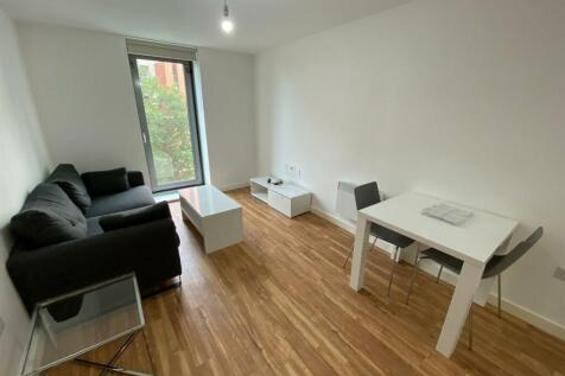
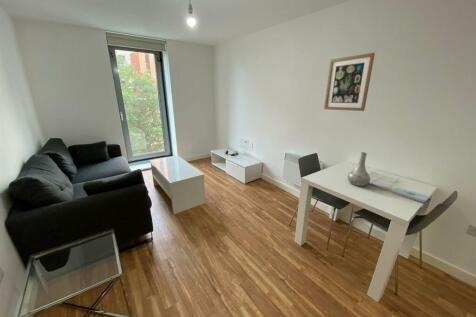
+ vase (360, 168)
+ wall art (346, 84)
+ notepad (409, 194)
